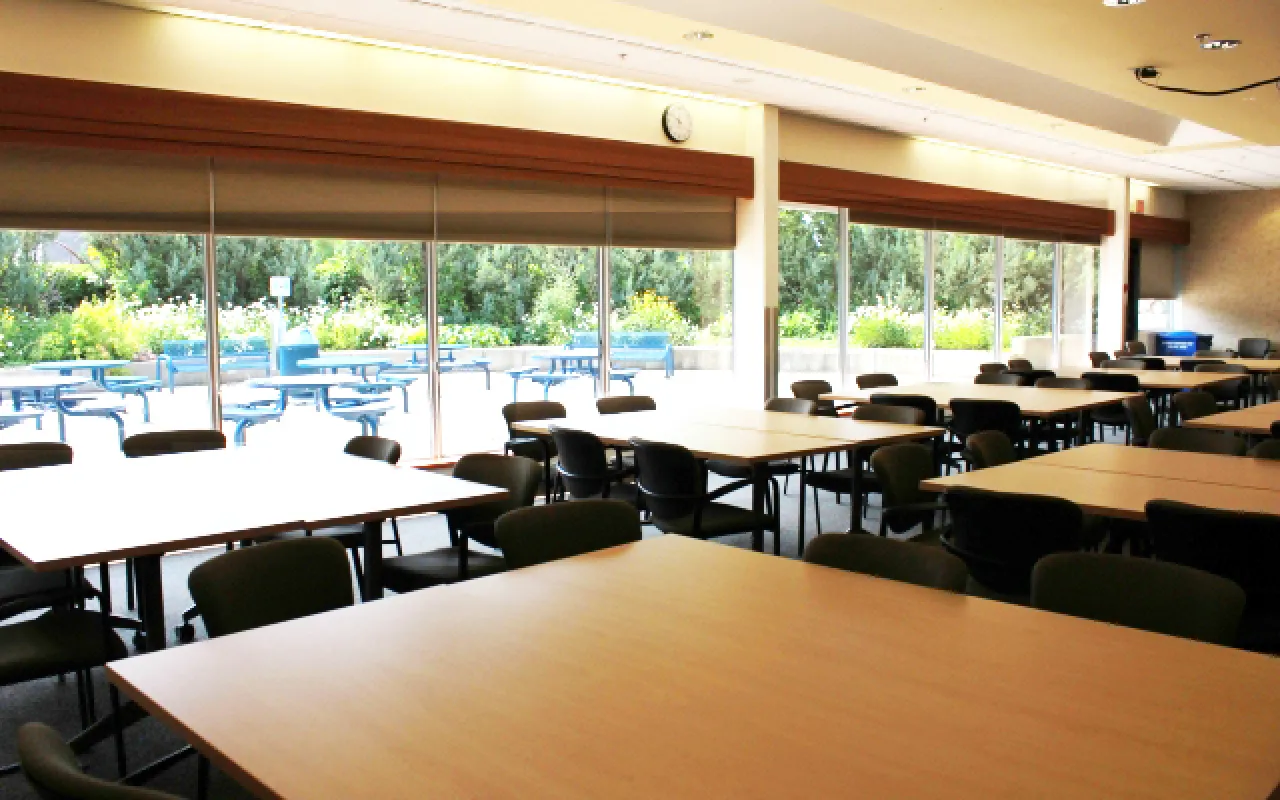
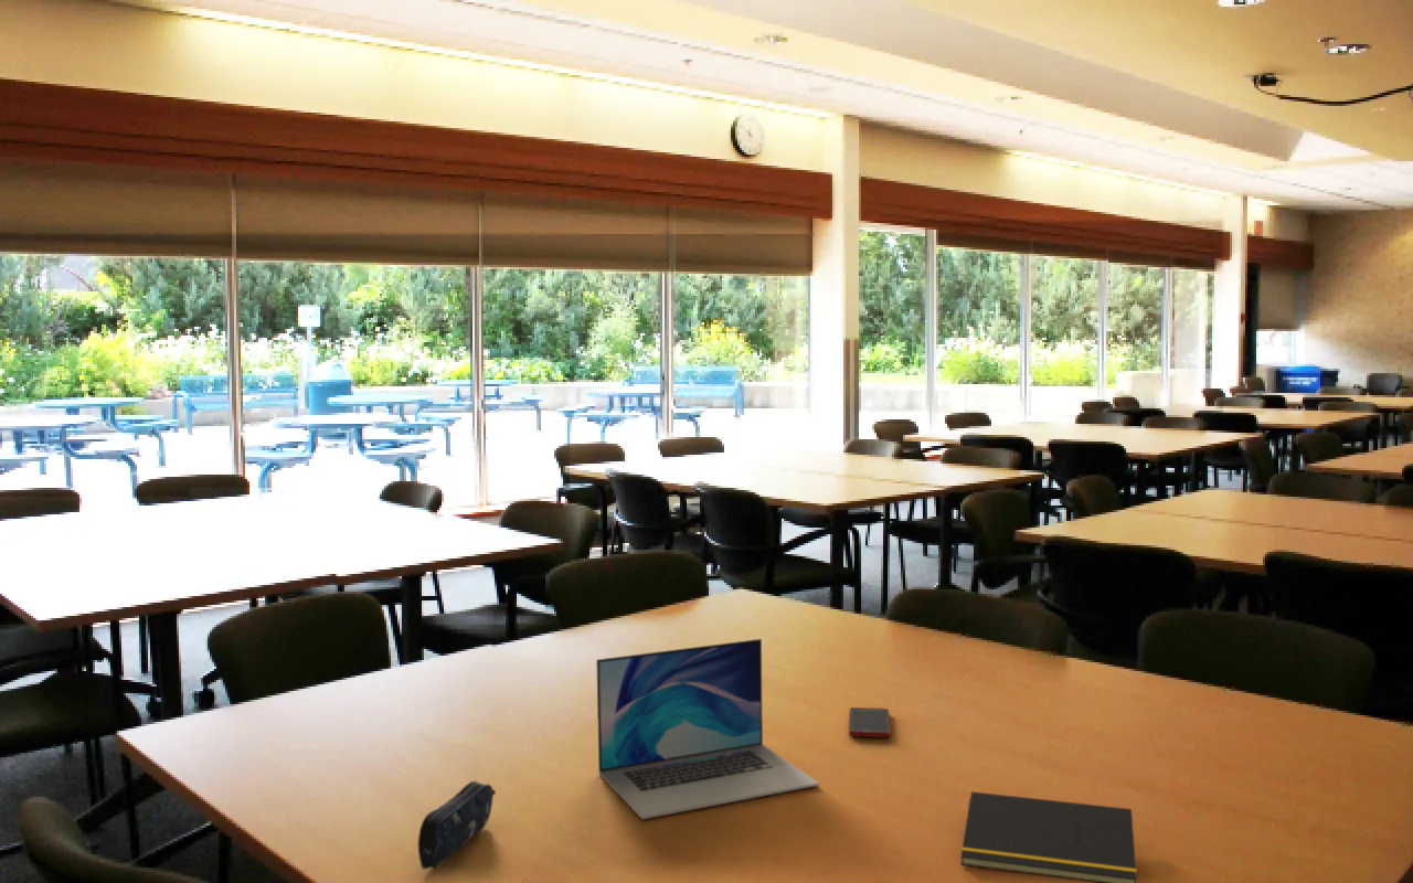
+ cell phone (869, 722)
+ notepad (1048, 836)
+ laptop (705, 721)
+ pencil case (456, 822)
